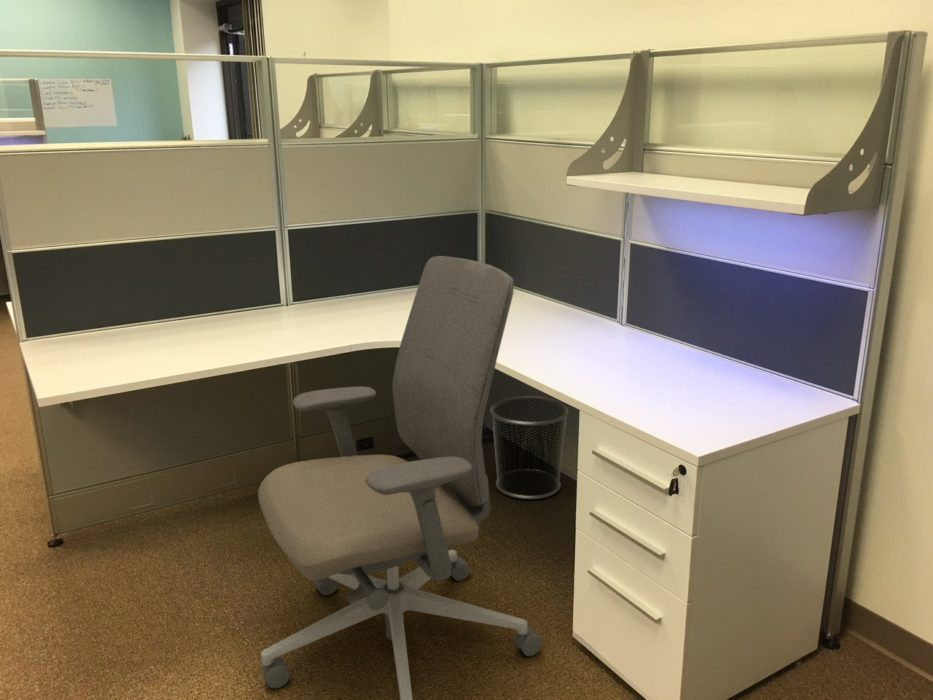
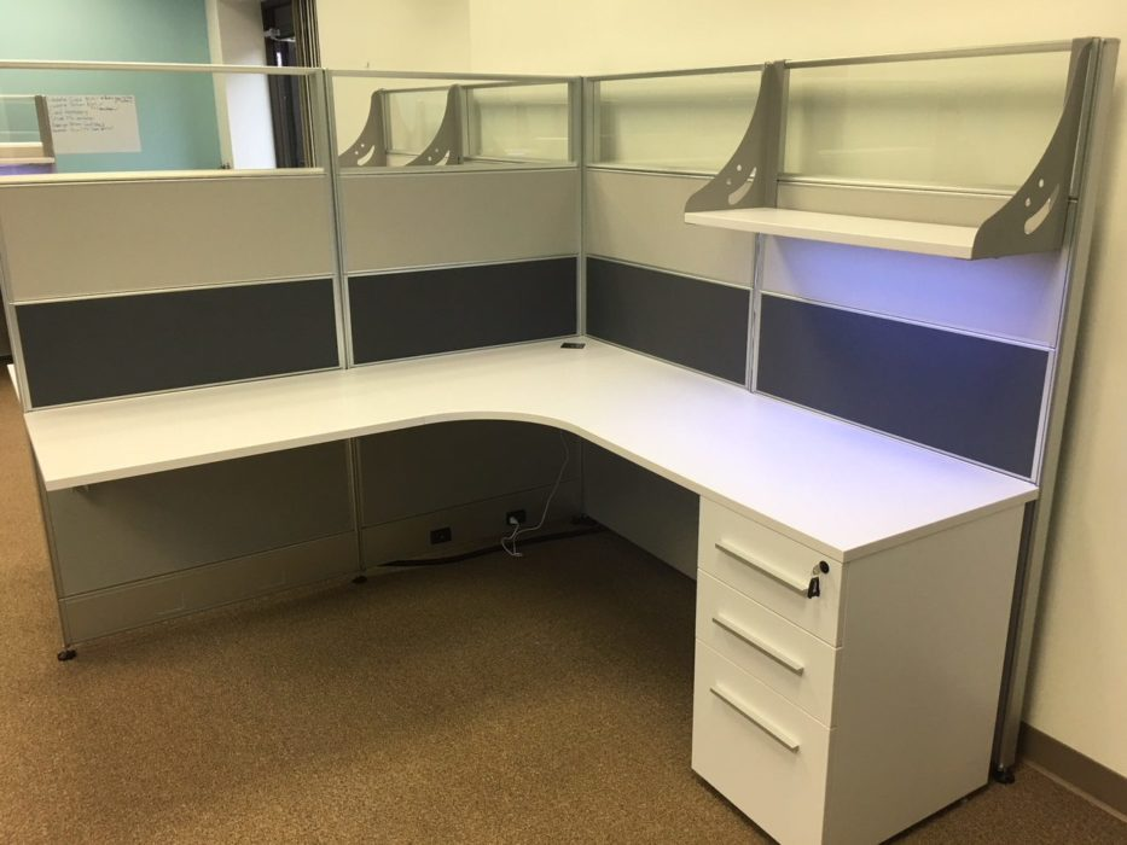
- waste bin (529, 447)
- office chair (383, 472)
